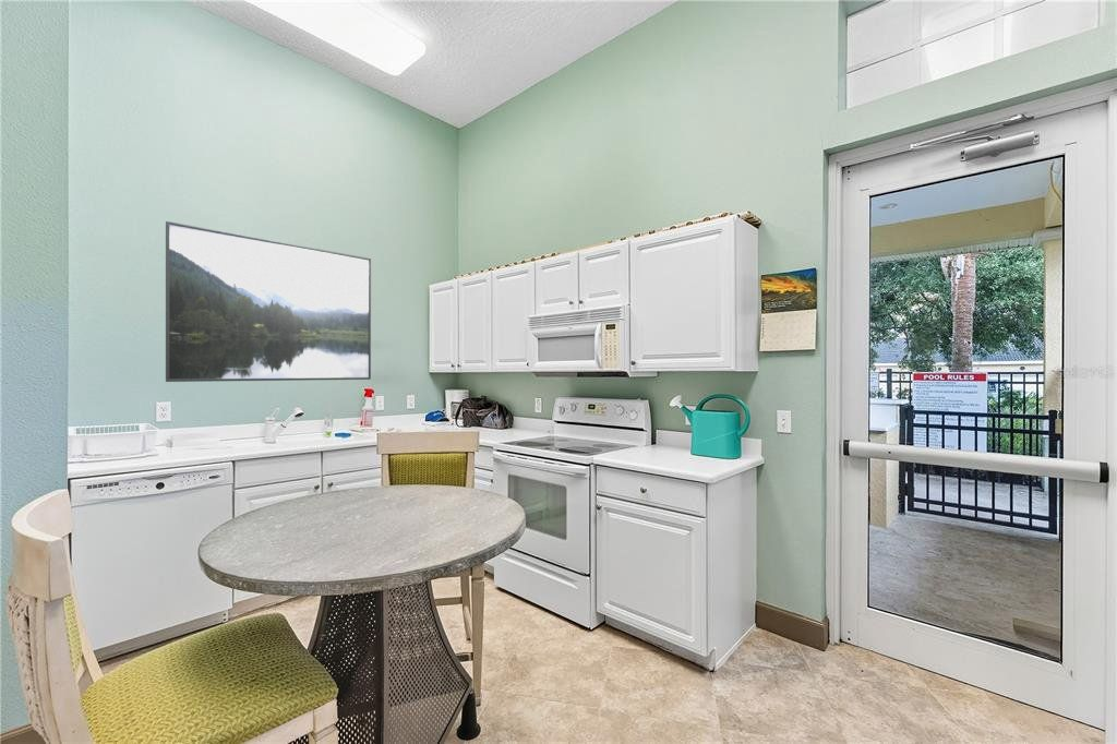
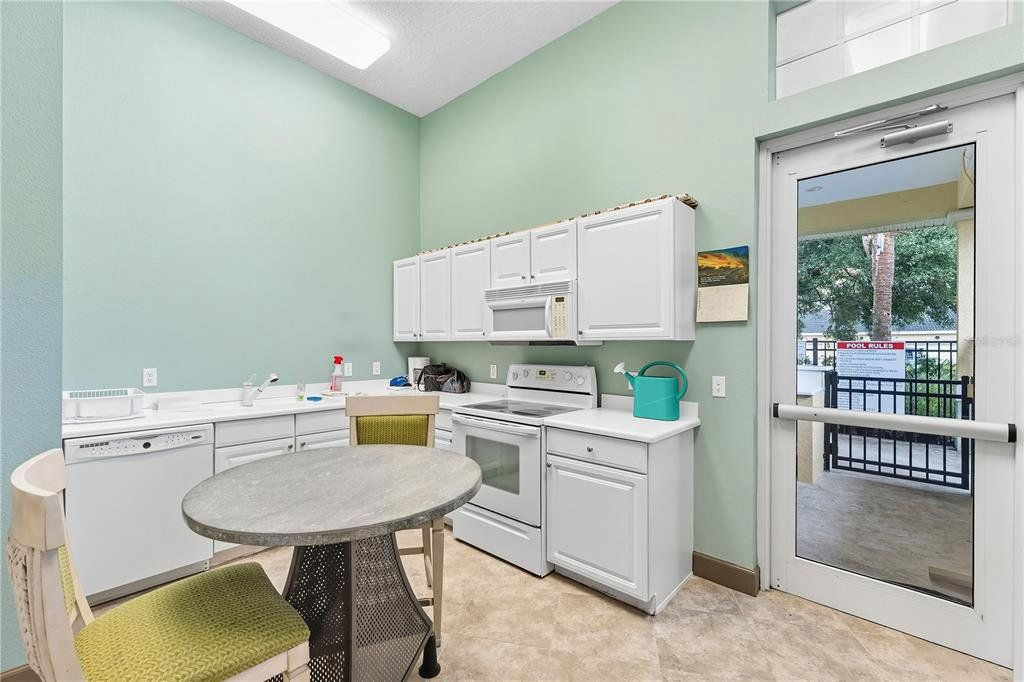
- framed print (283, 311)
